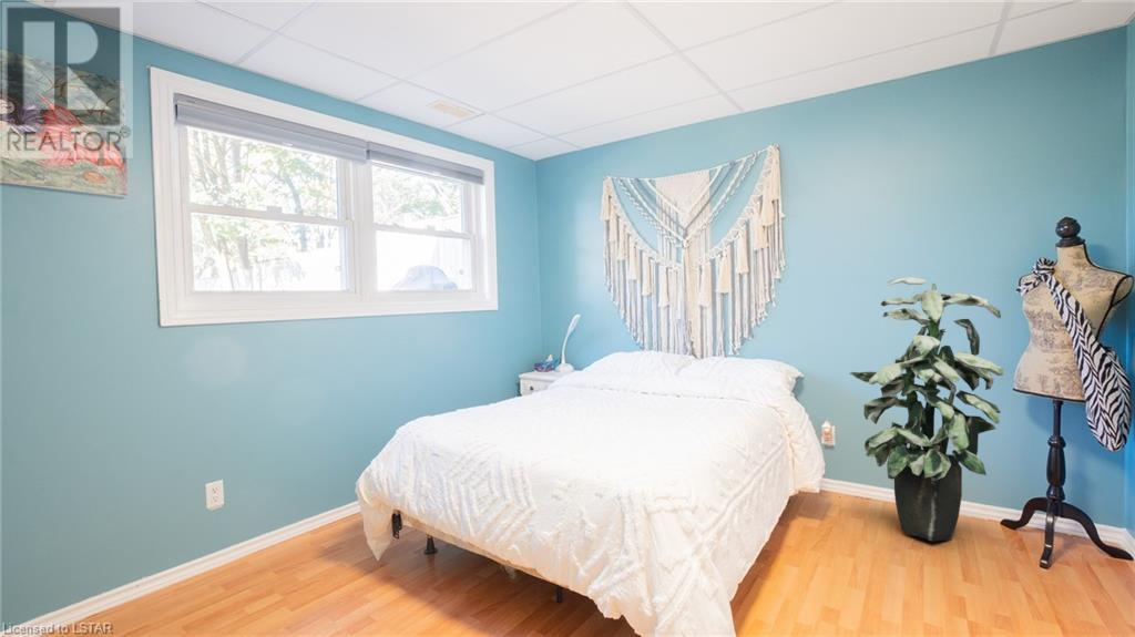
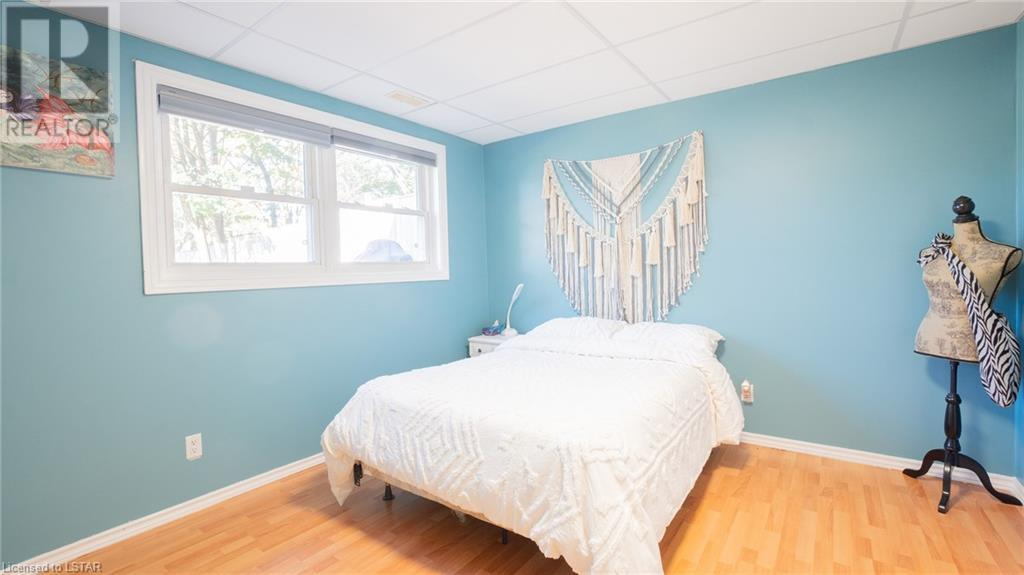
- indoor plant (921, 404)
